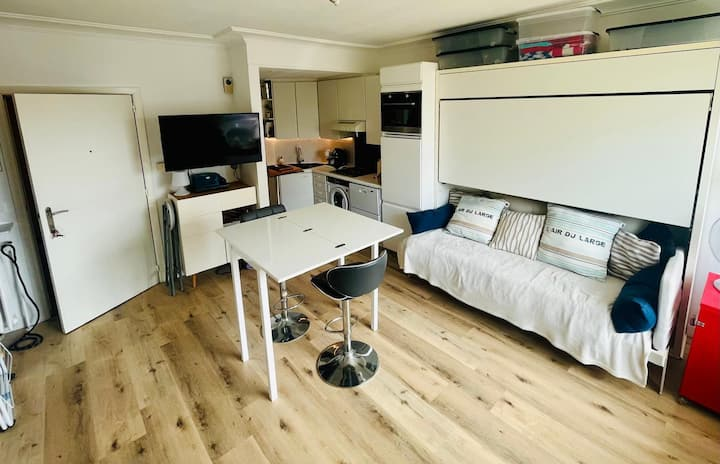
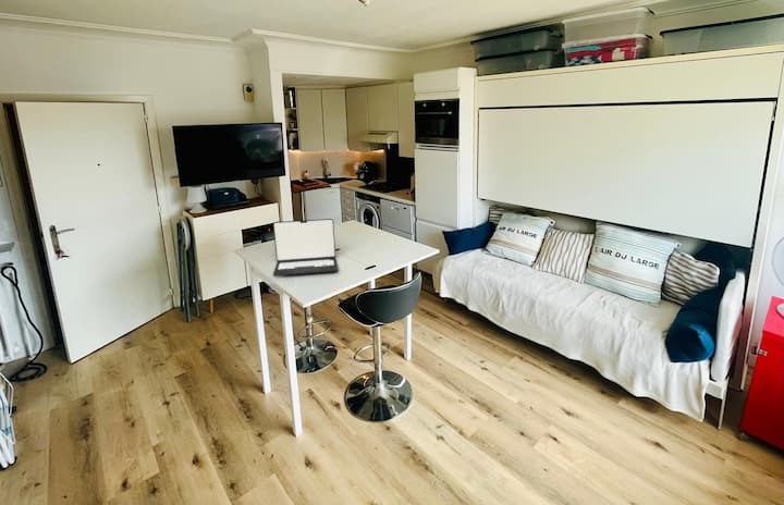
+ laptop (304, 246)
